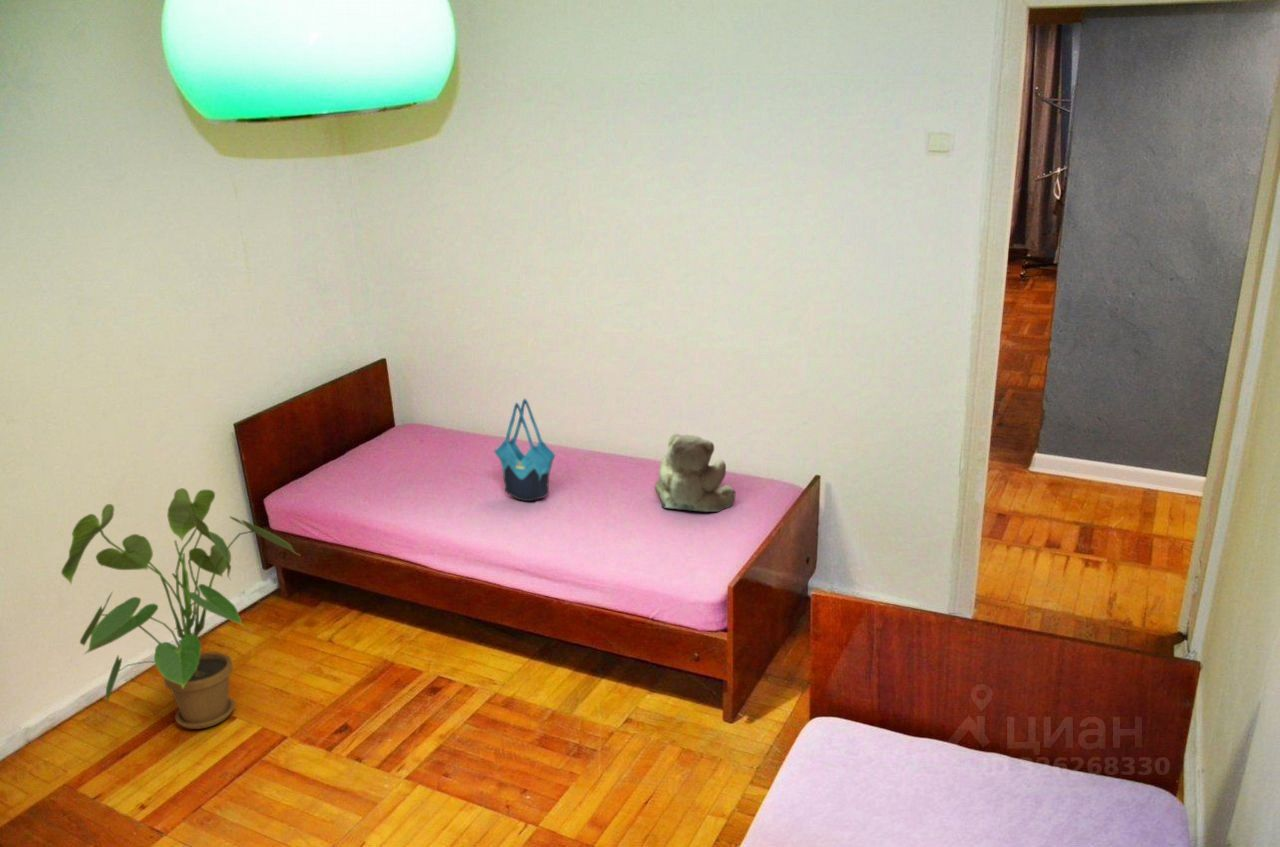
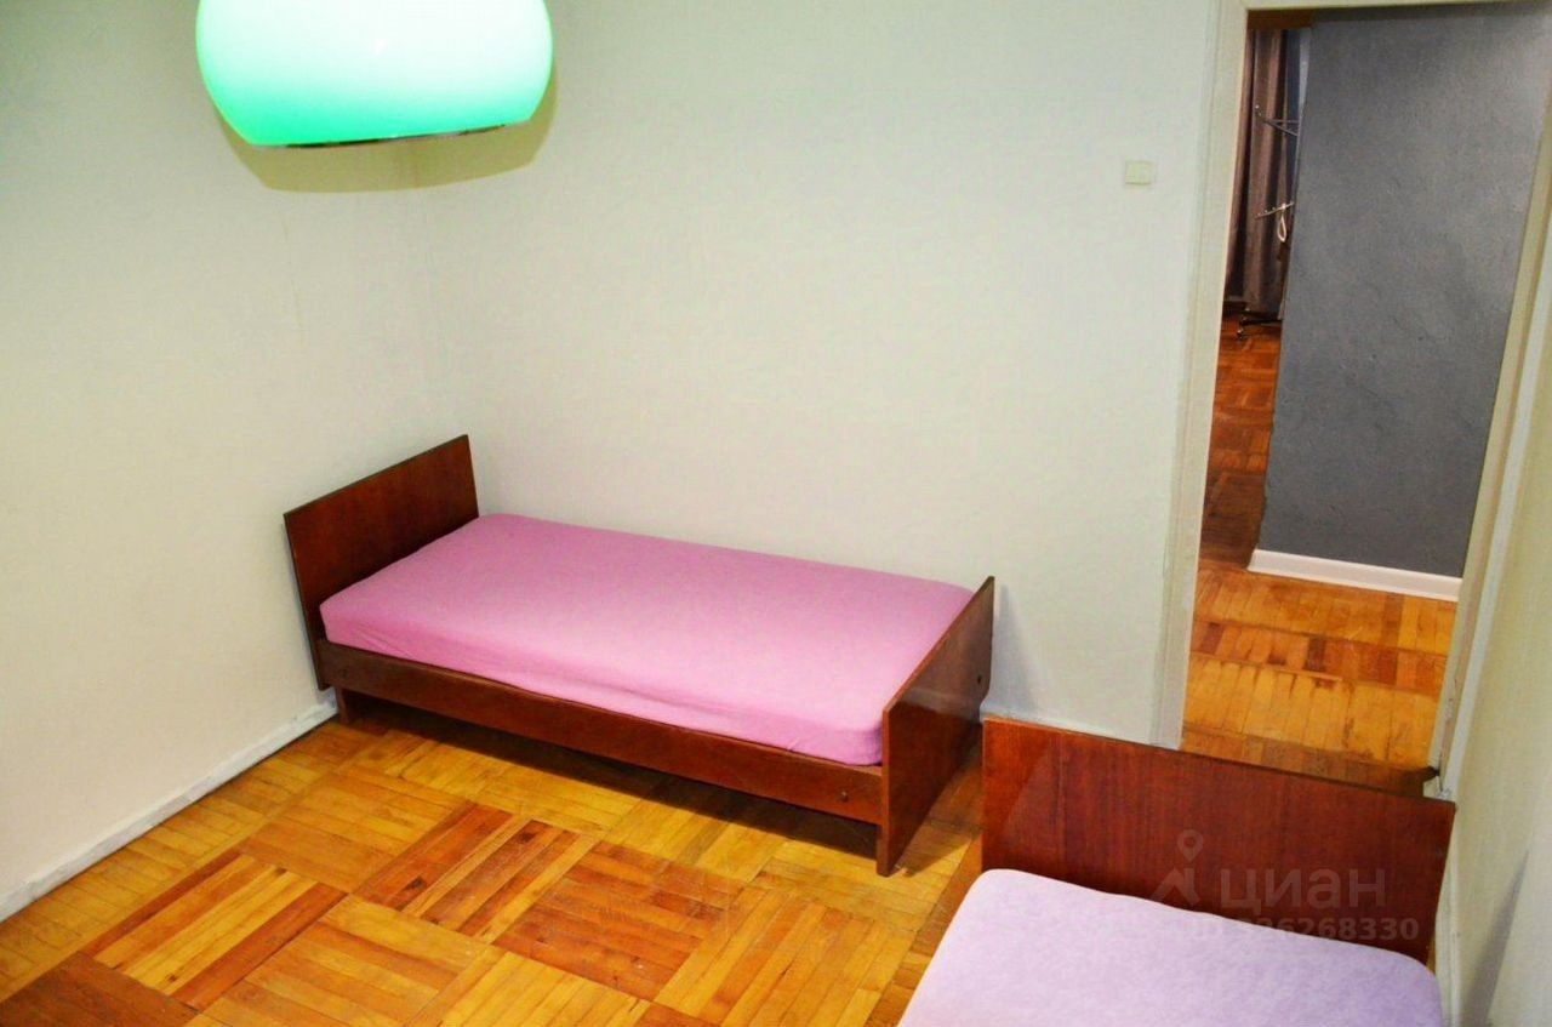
- teddy bear (694, 468)
- house plant (185, 605)
- tote bag (522, 453)
